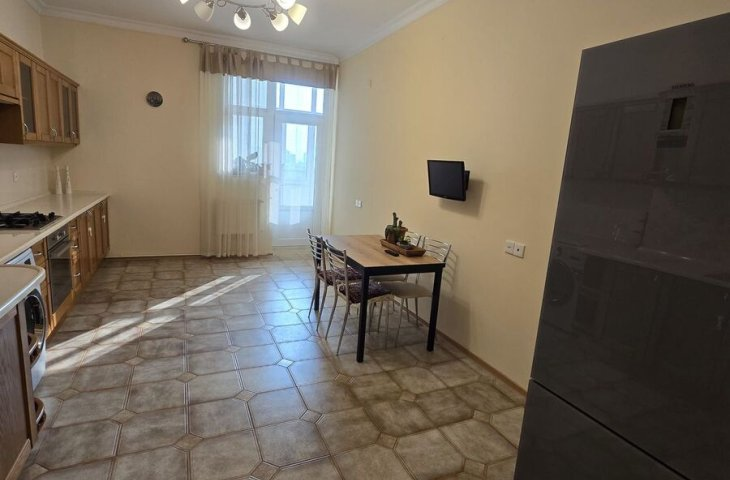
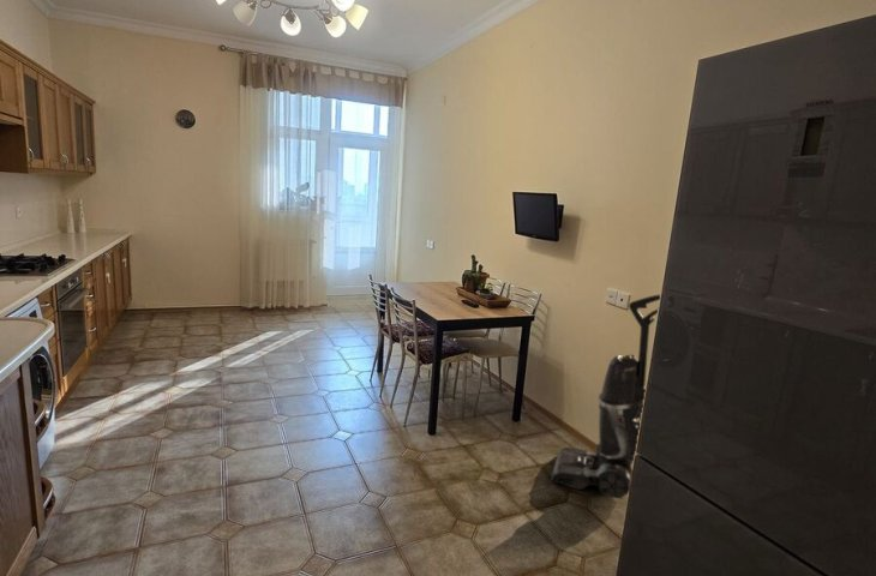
+ vacuum cleaner (604, 385)
